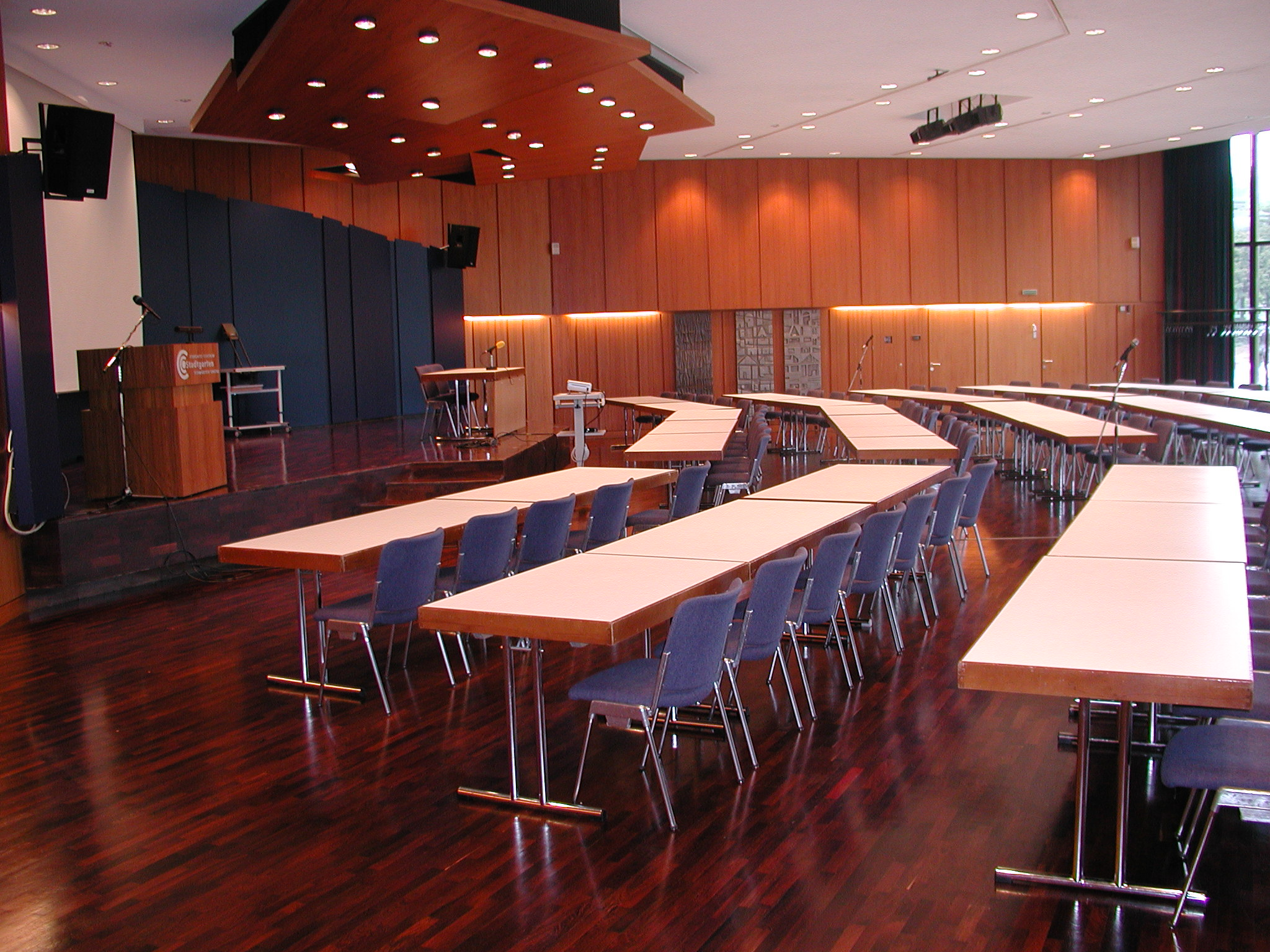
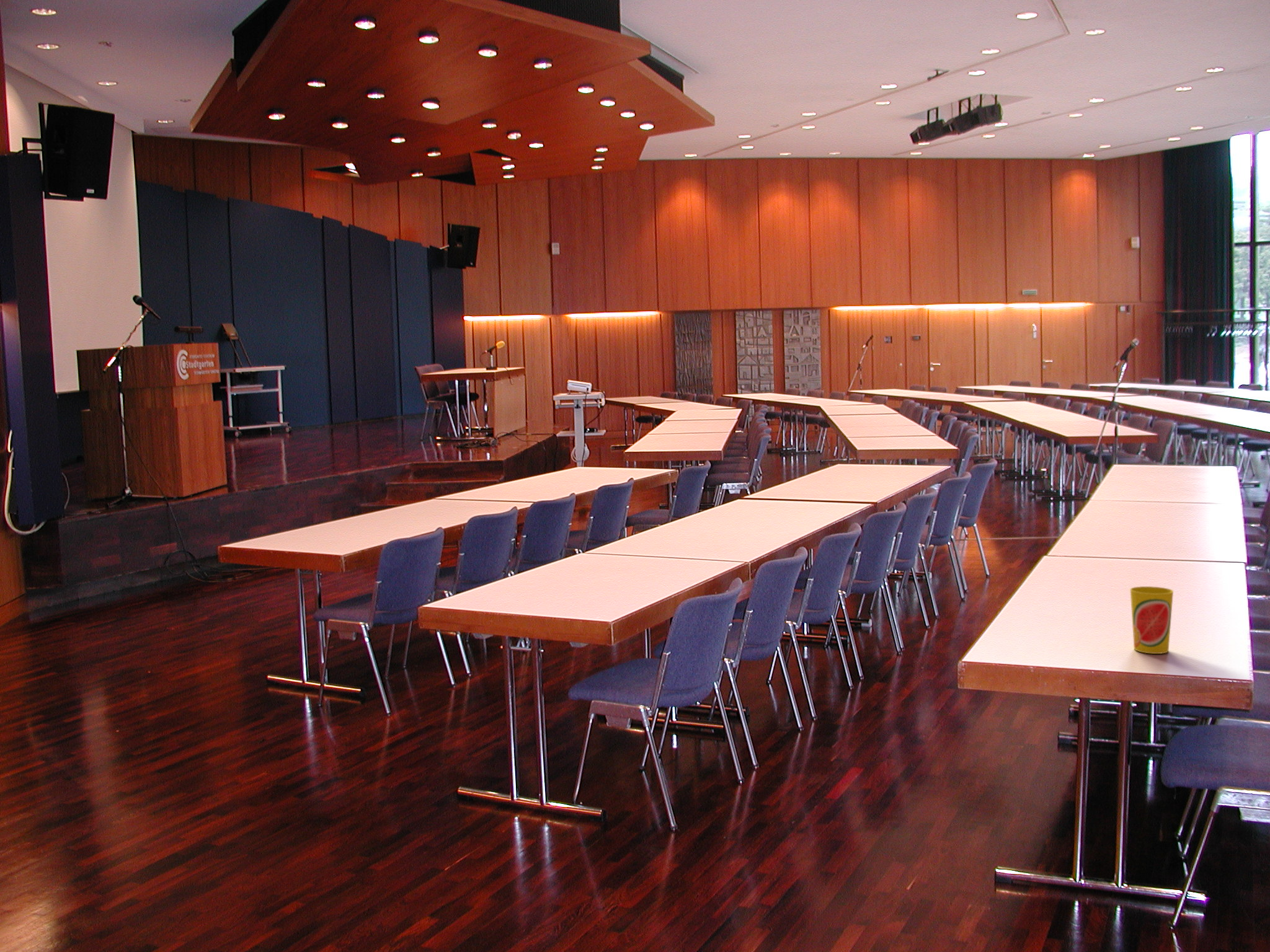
+ cup (1151, 620)
